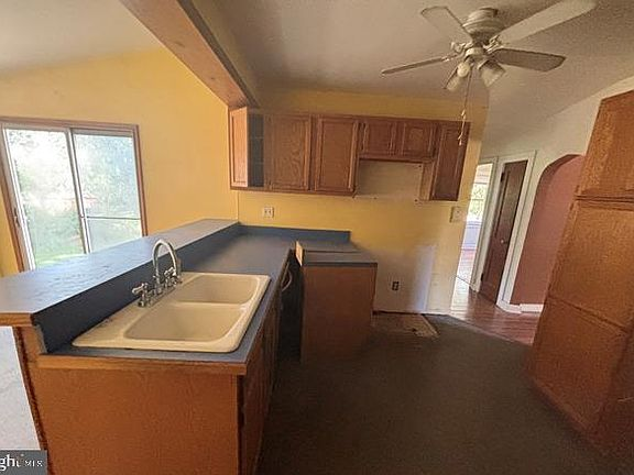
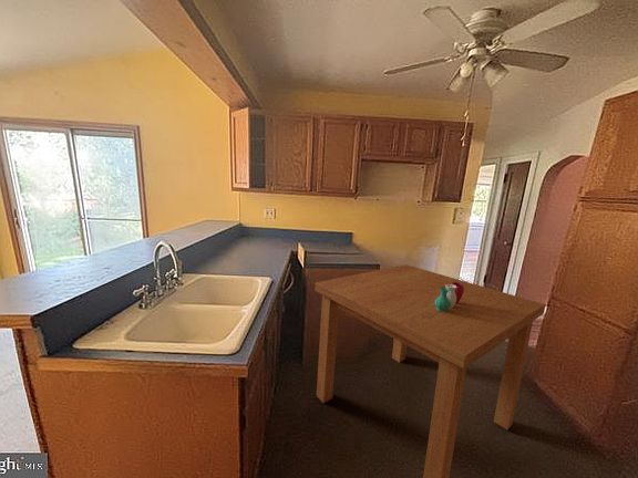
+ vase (449, 295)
+ dining table (418, 351)
